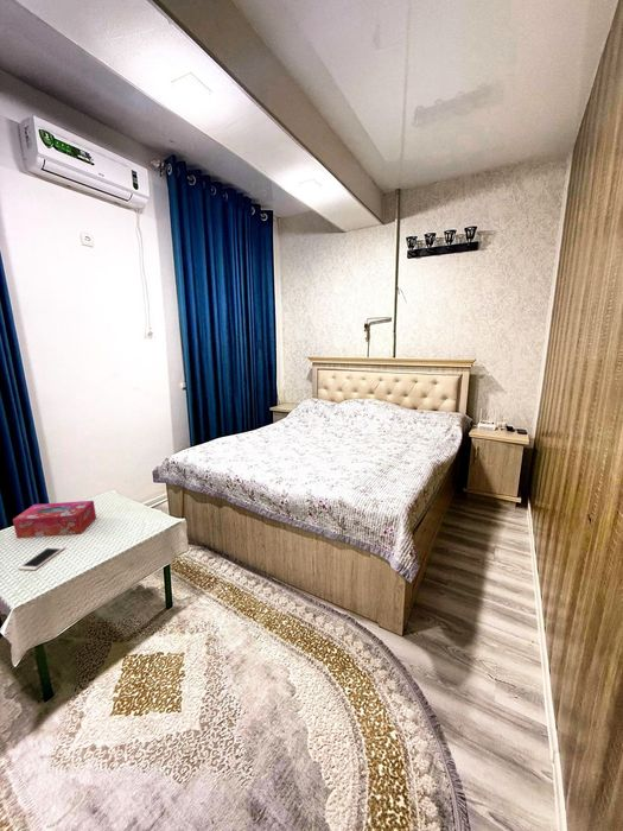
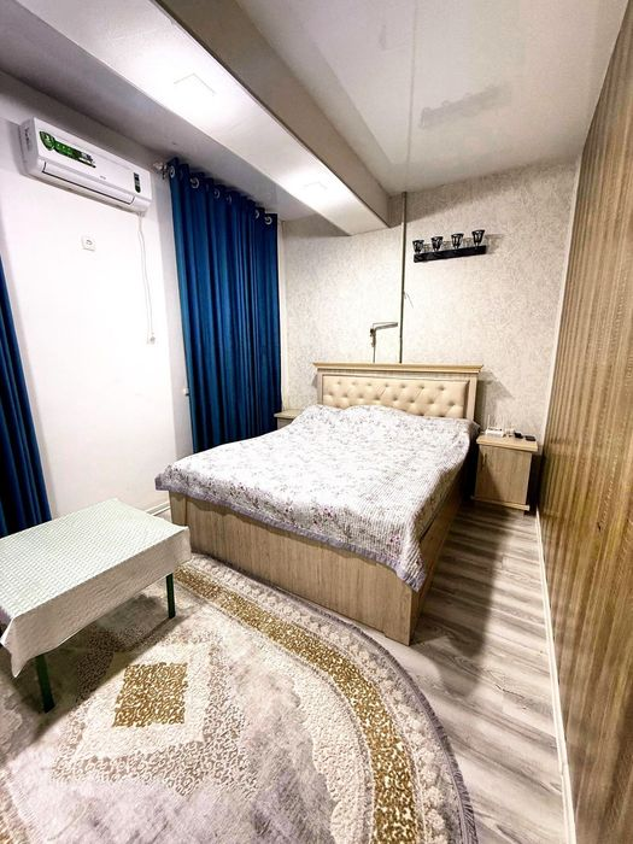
- tissue box (56, 518)
- cell phone (43, 557)
